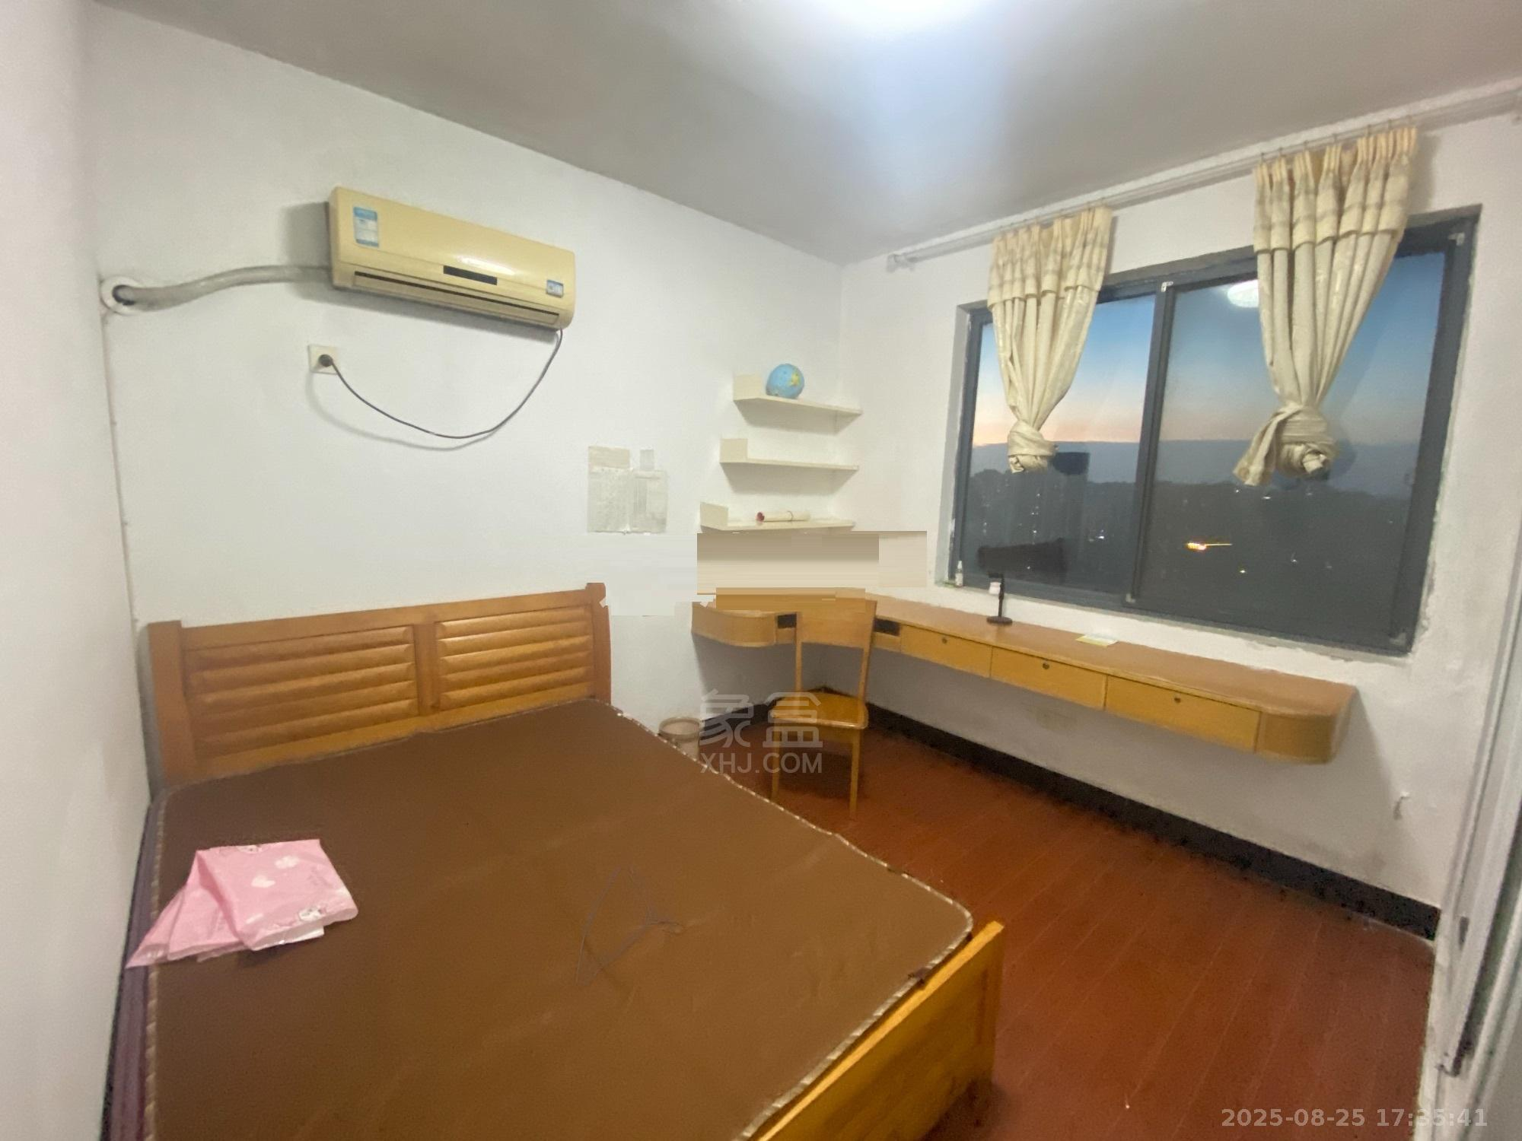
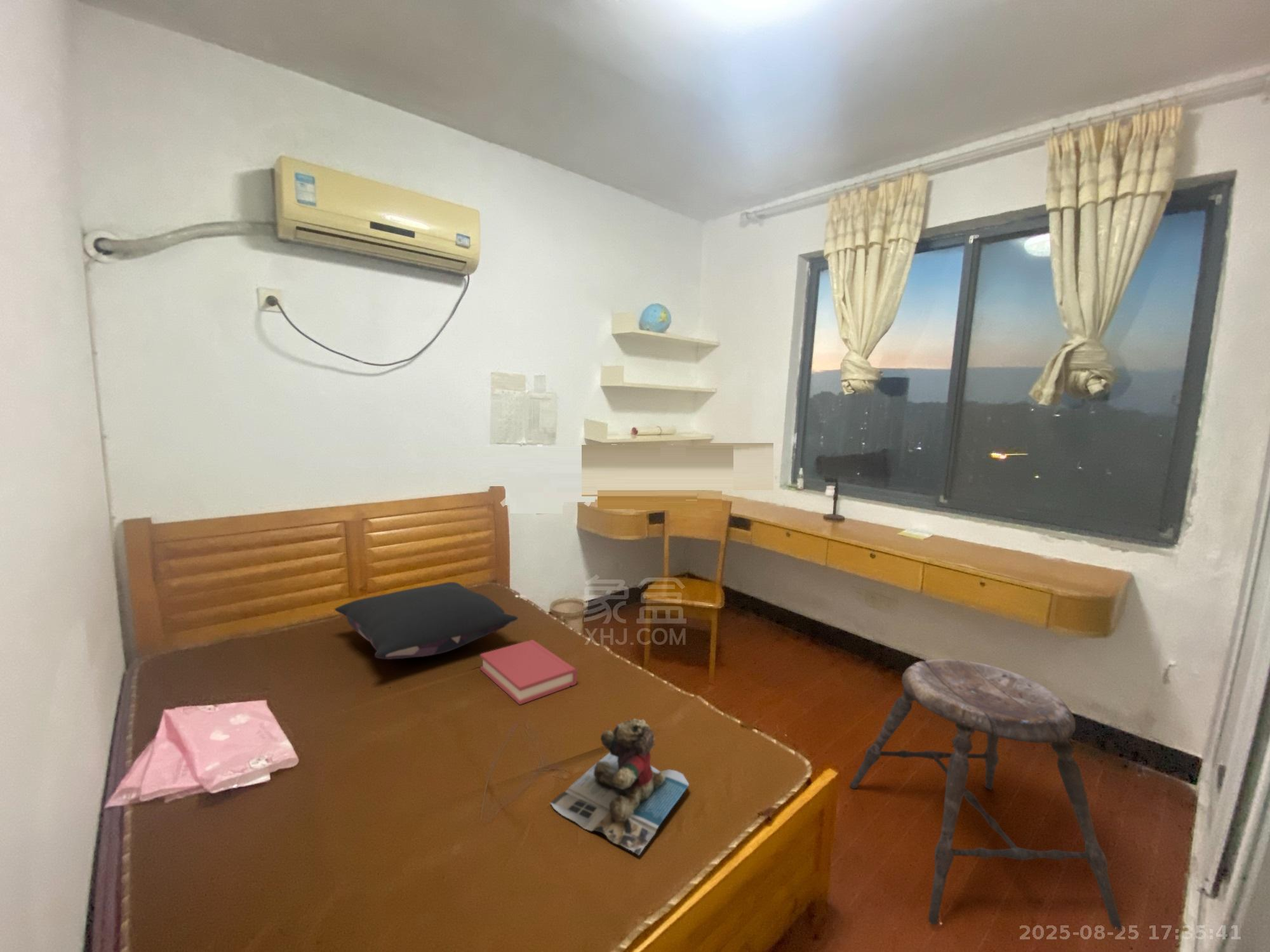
+ pillow (425, 615)
+ stool (968, 767)
+ teddy bear (620, 765)
+ hardback book (527, 668)
